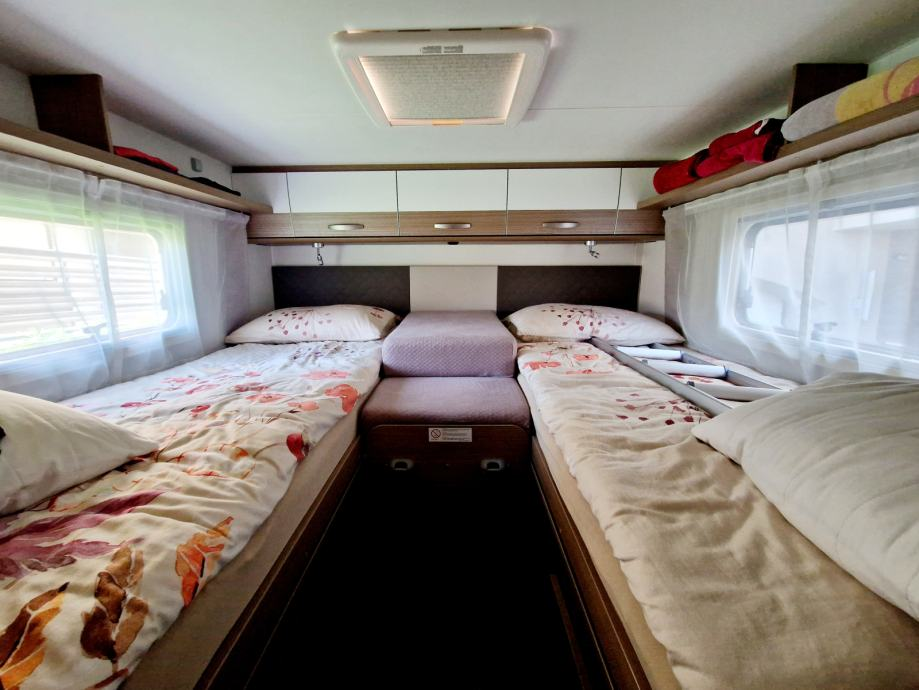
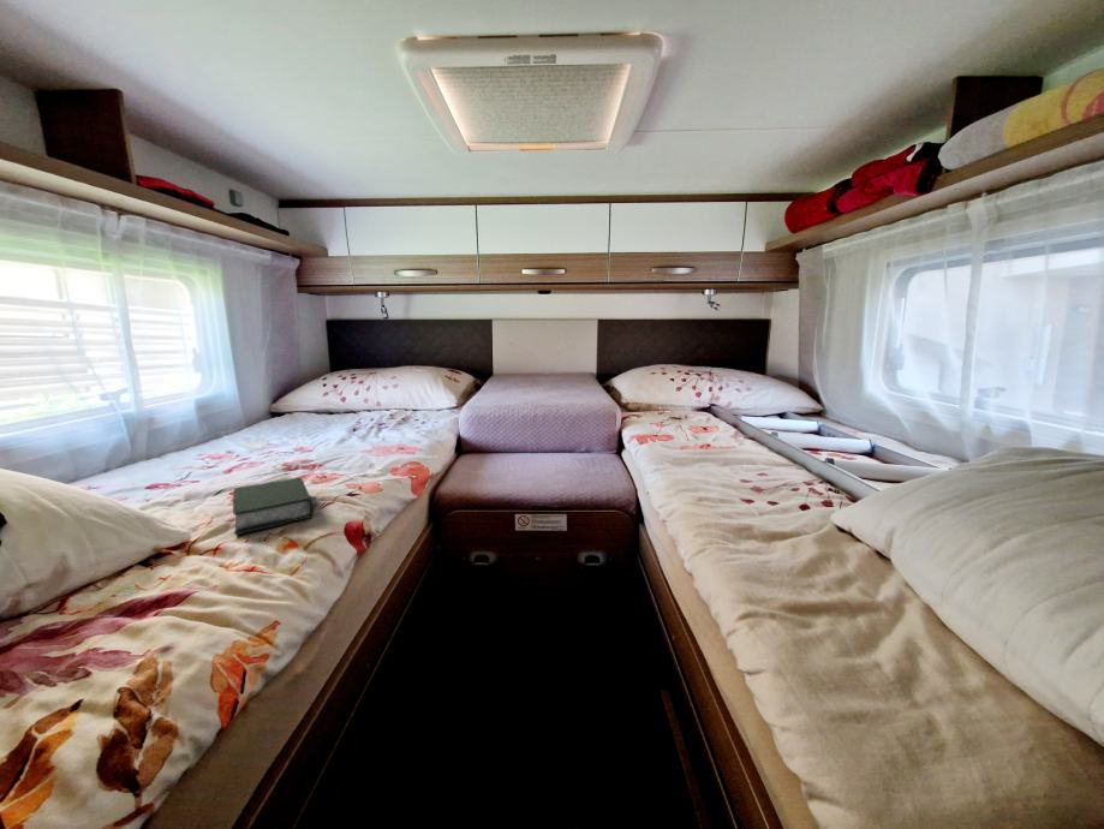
+ book (273, 502)
